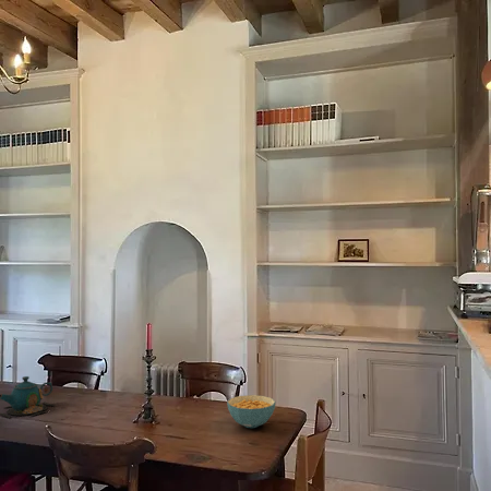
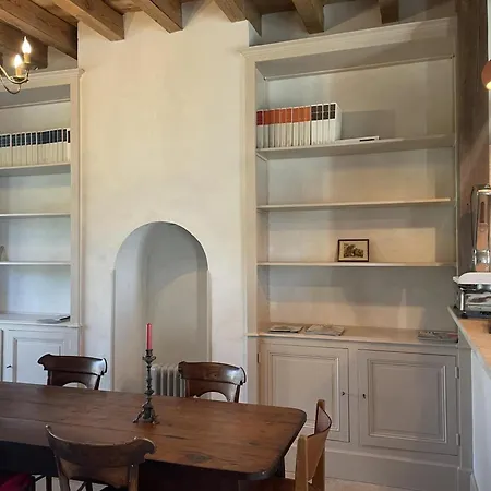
- teapot (27, 393)
- cereal bowl (251, 414)
